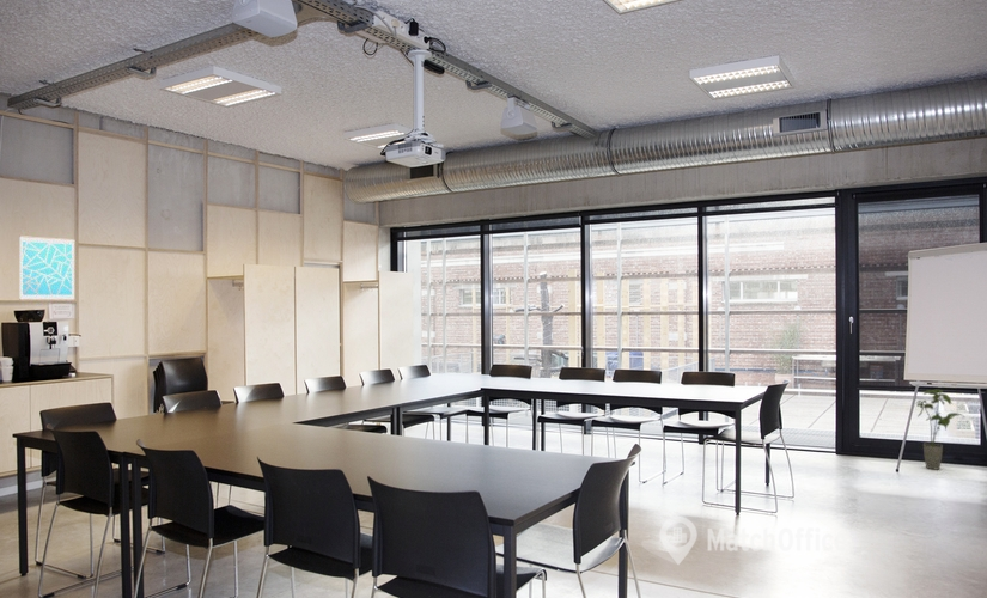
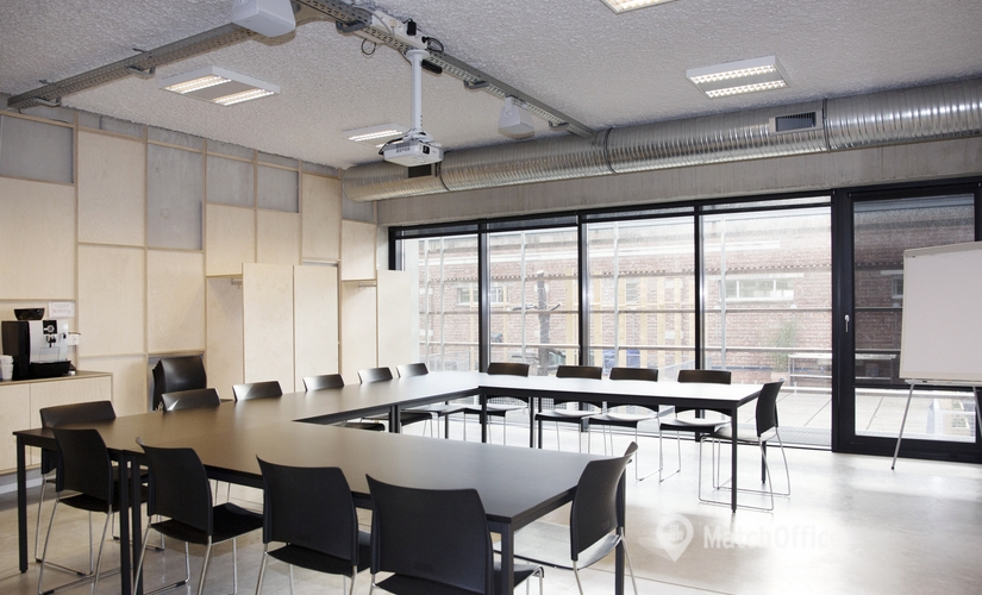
- house plant (938, 428)
- wall art (48, 268)
